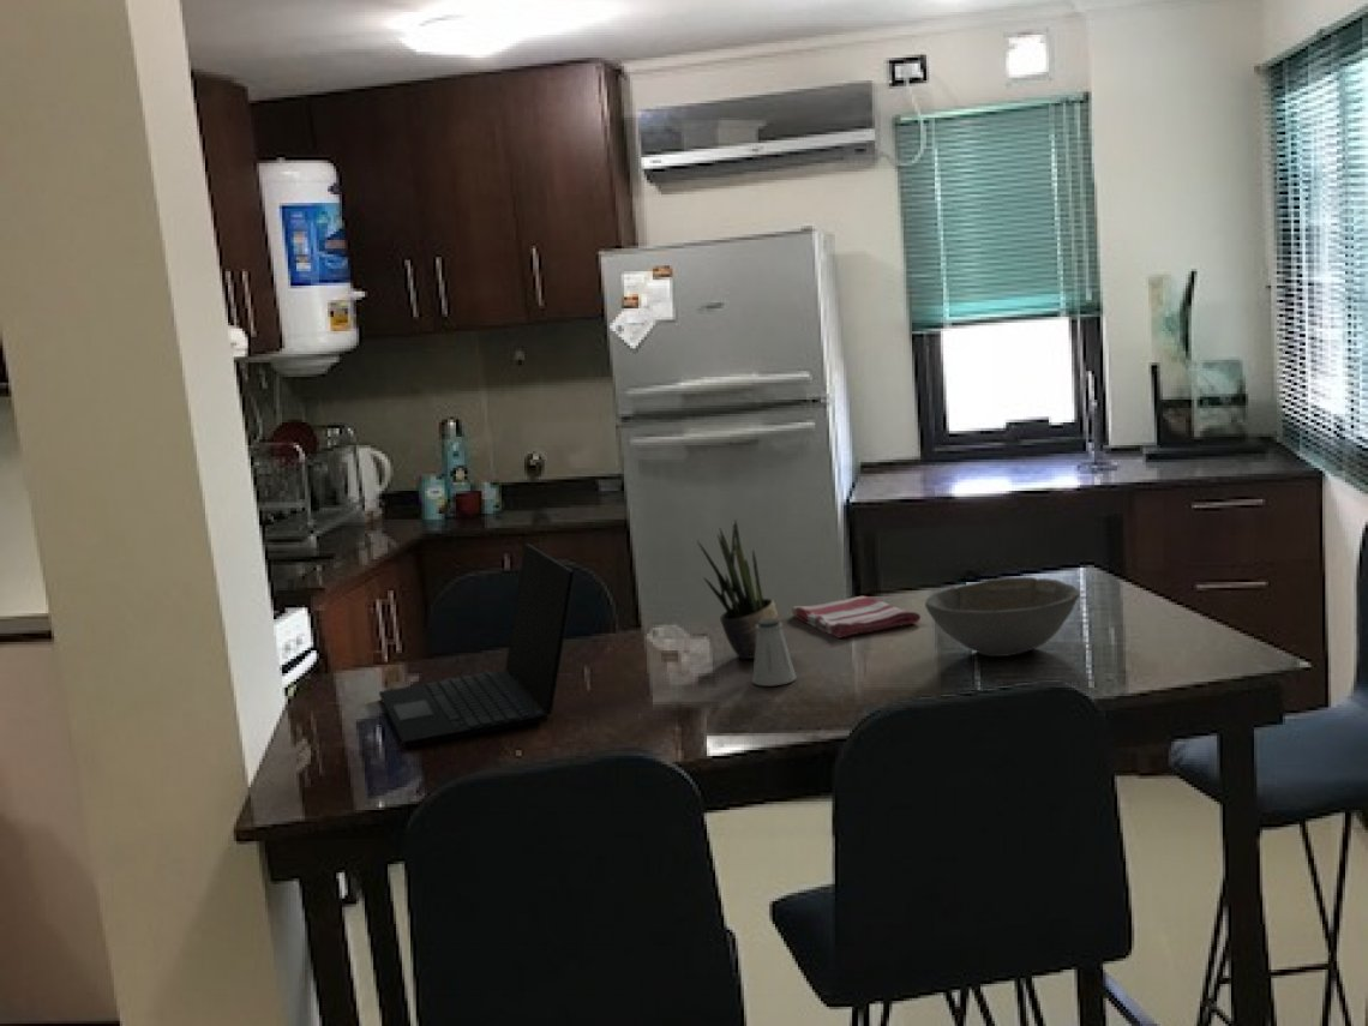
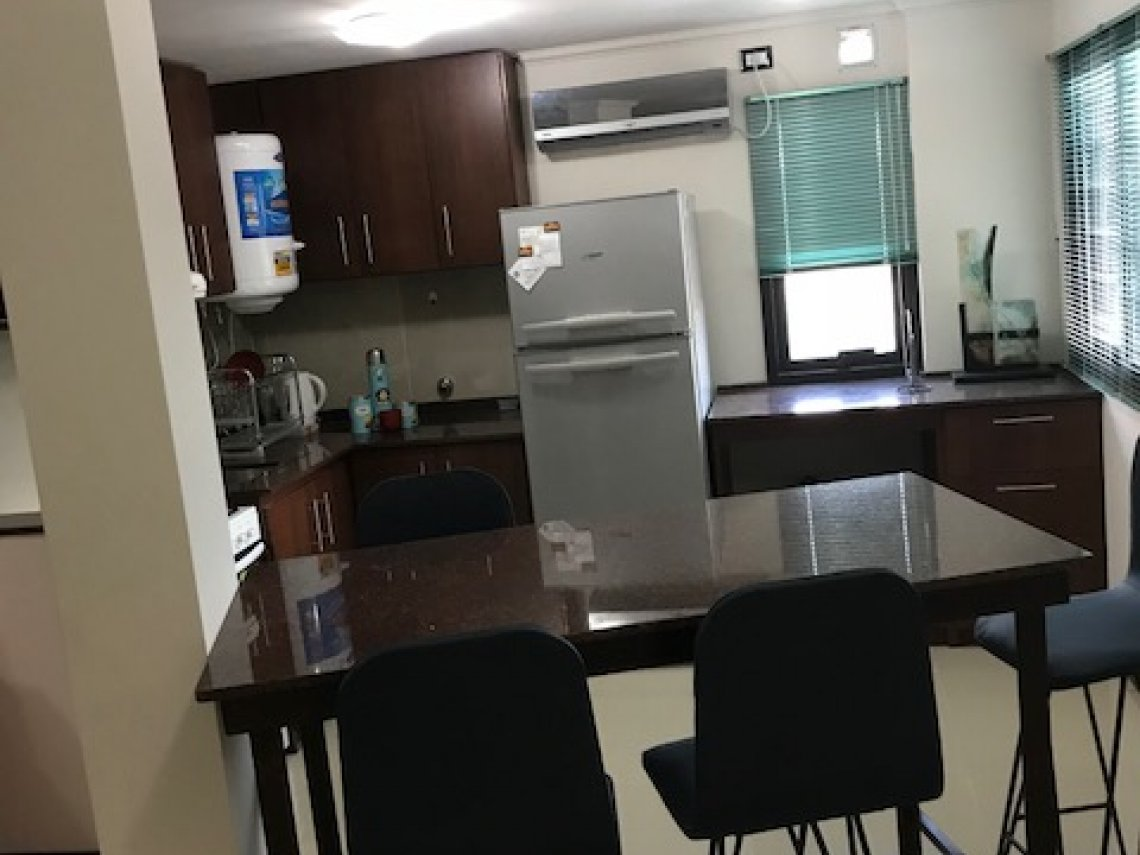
- potted plant (739, 587)
- saltshaker (770, 650)
- dish towel (853, 613)
- bowl (1003, 622)
- laptop (479, 673)
